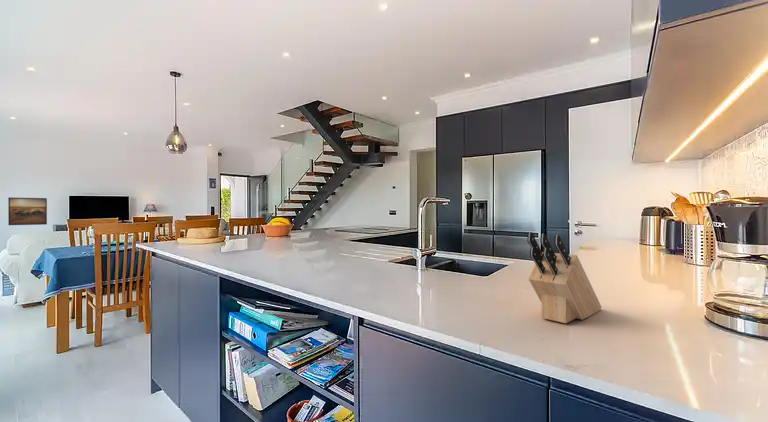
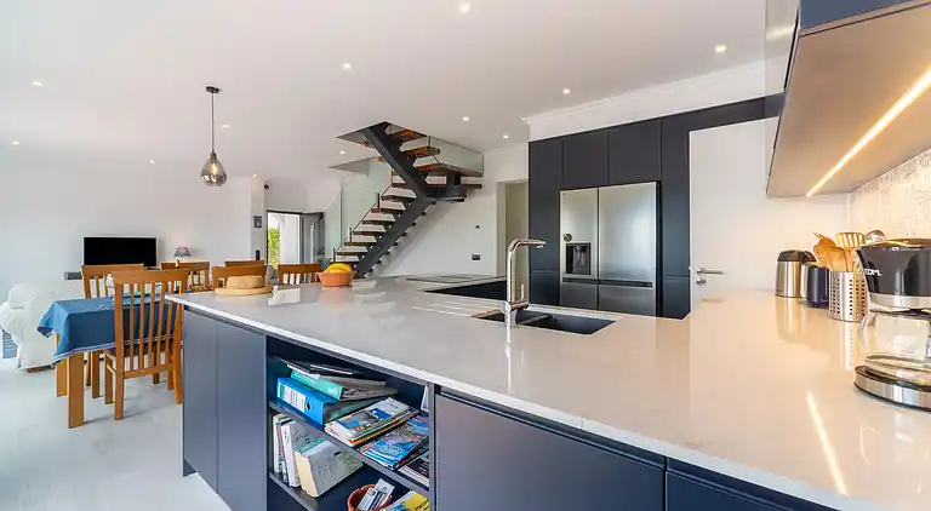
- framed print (28, 211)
- knife block (563, 273)
